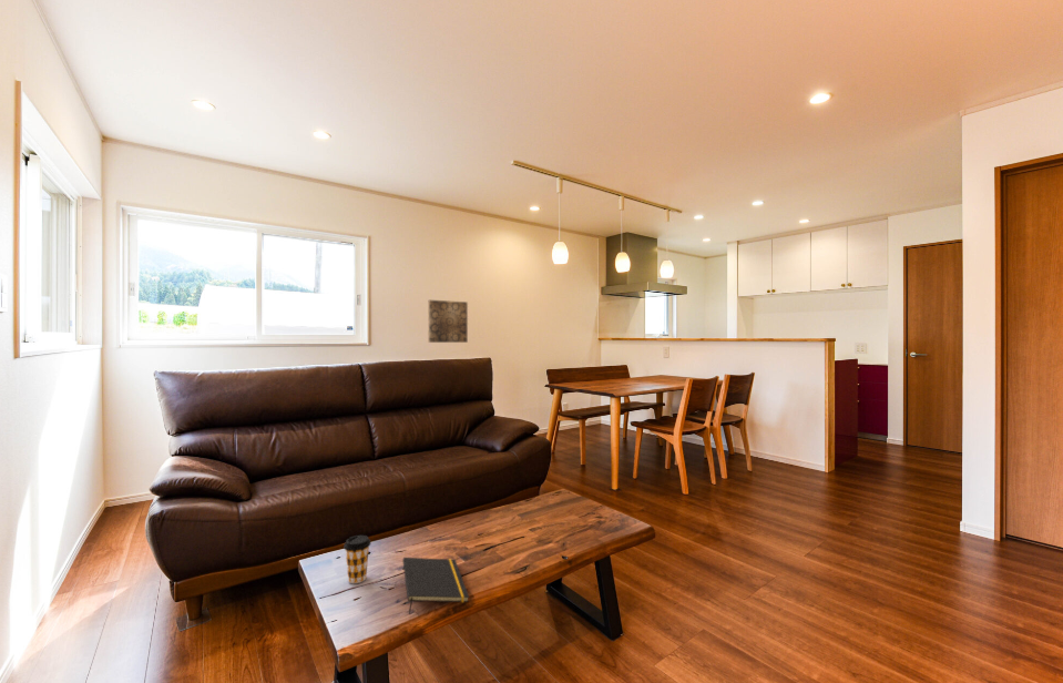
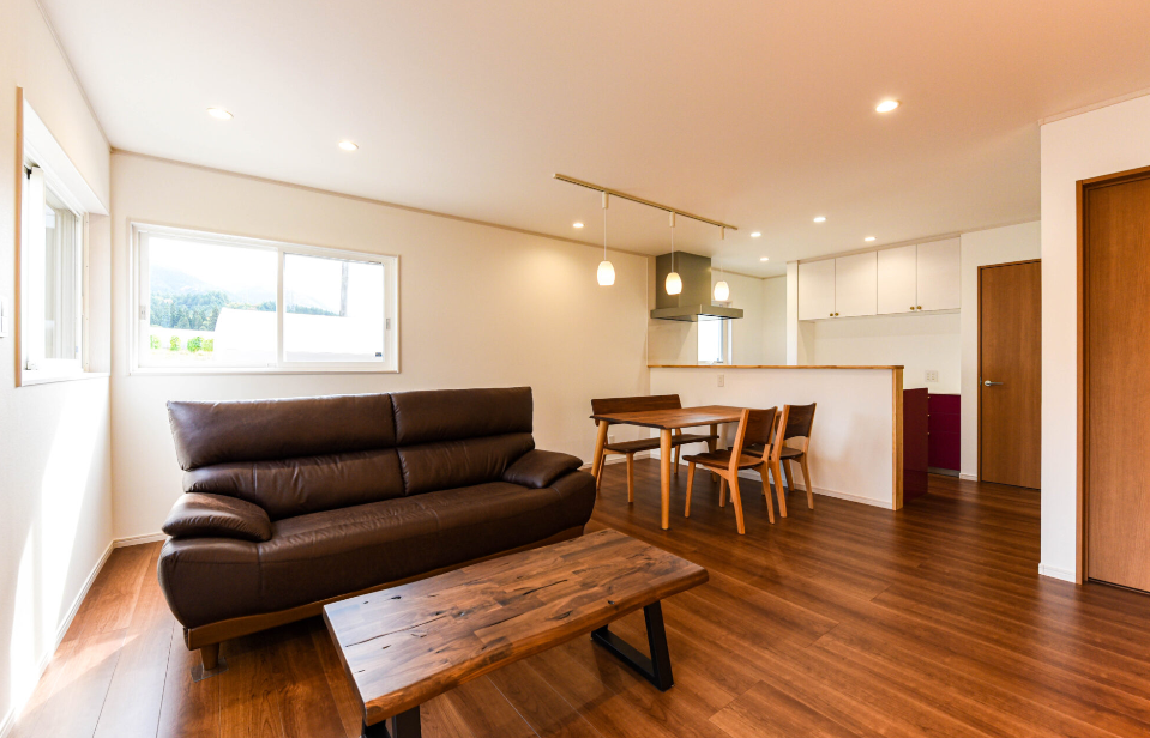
- notepad (433, 578)
- wall art (448, 322)
- coffee cup (357, 559)
